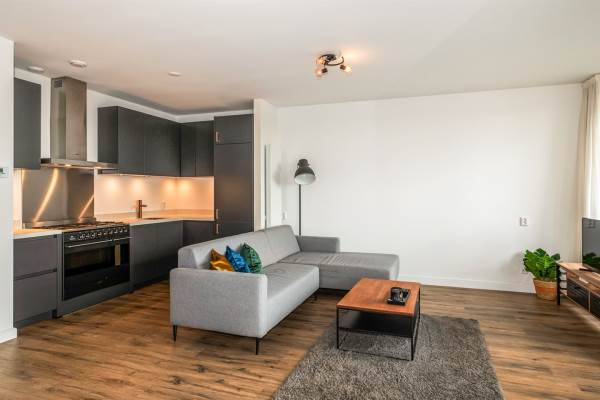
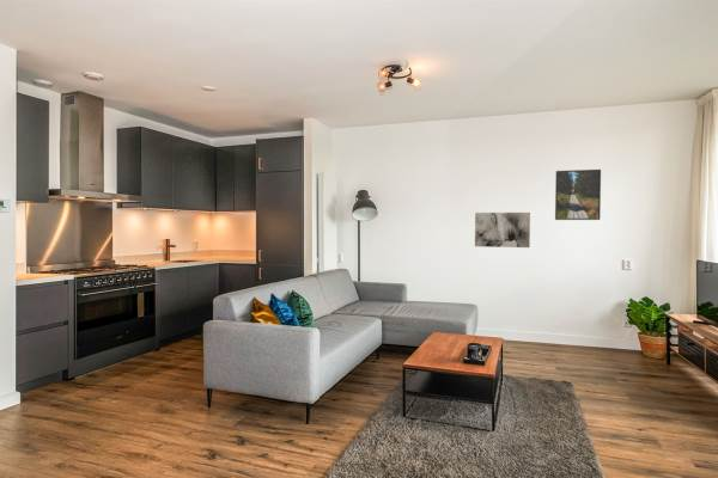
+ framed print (577, 195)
+ wall art (501, 229)
